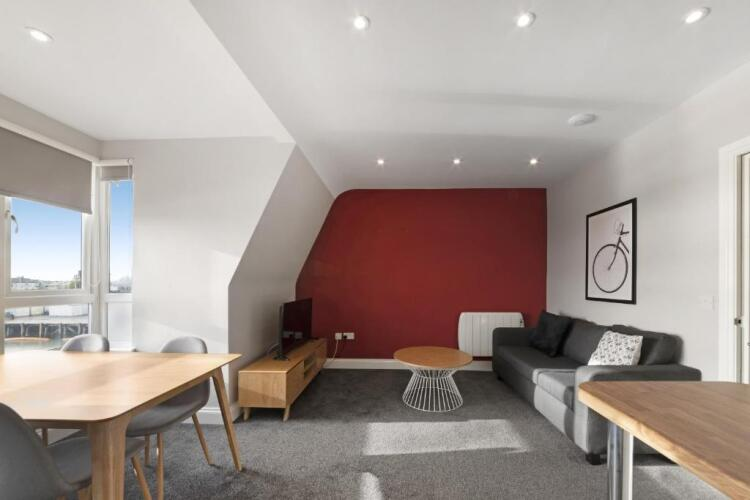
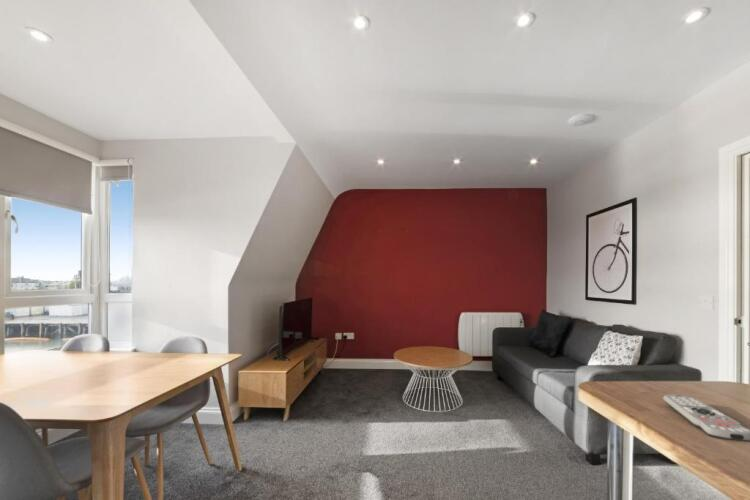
+ remote control (702, 415)
